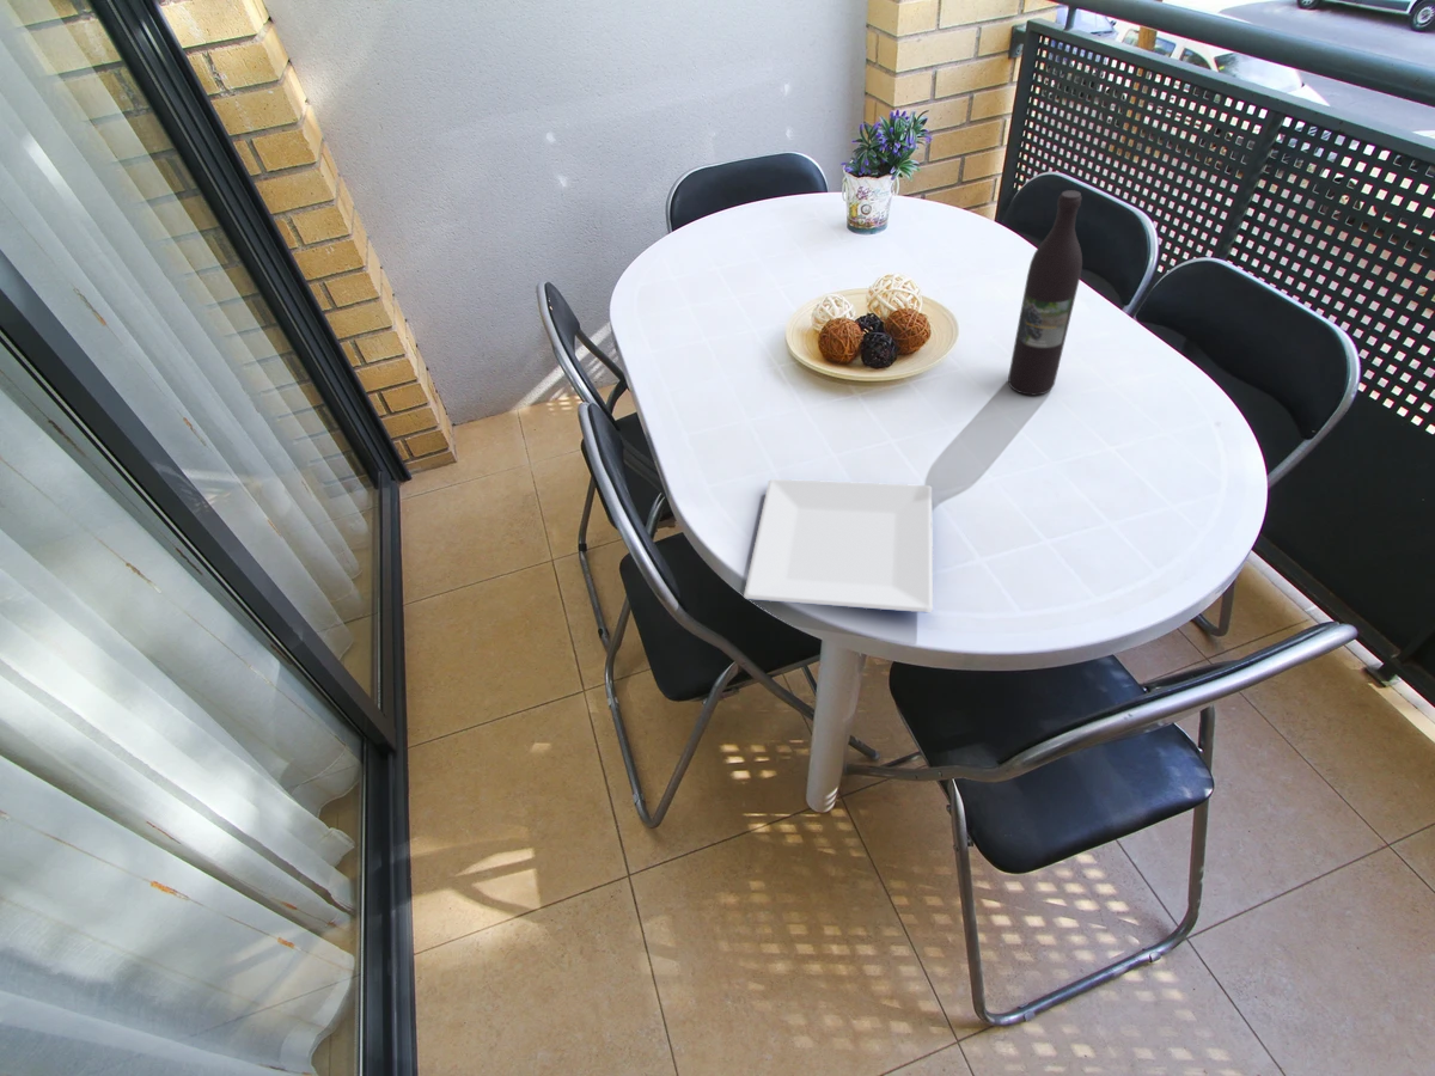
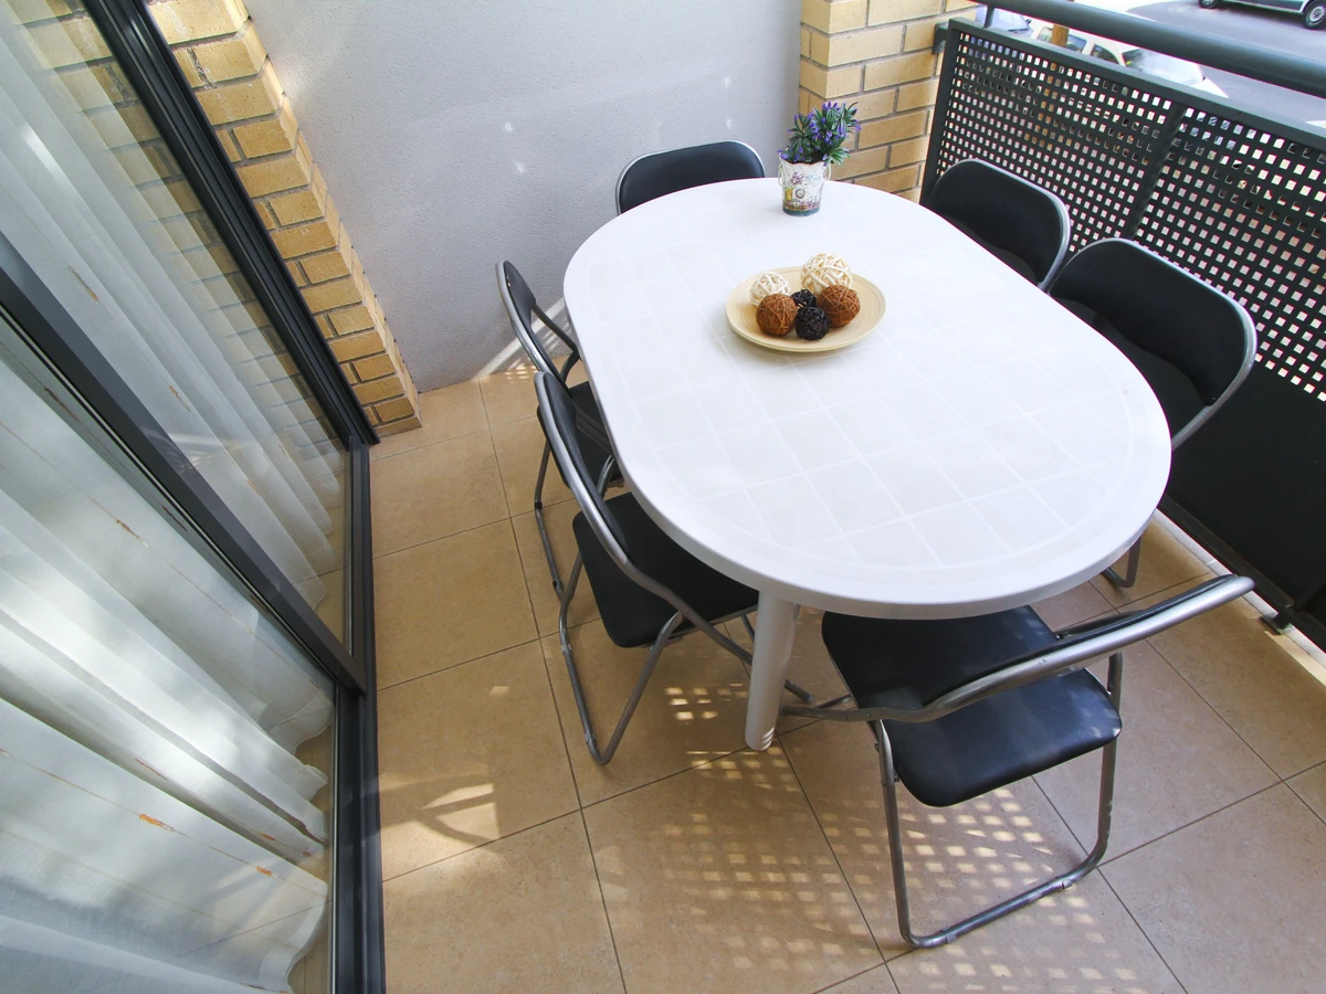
- plate (842, 543)
- wine bottle (1049, 298)
